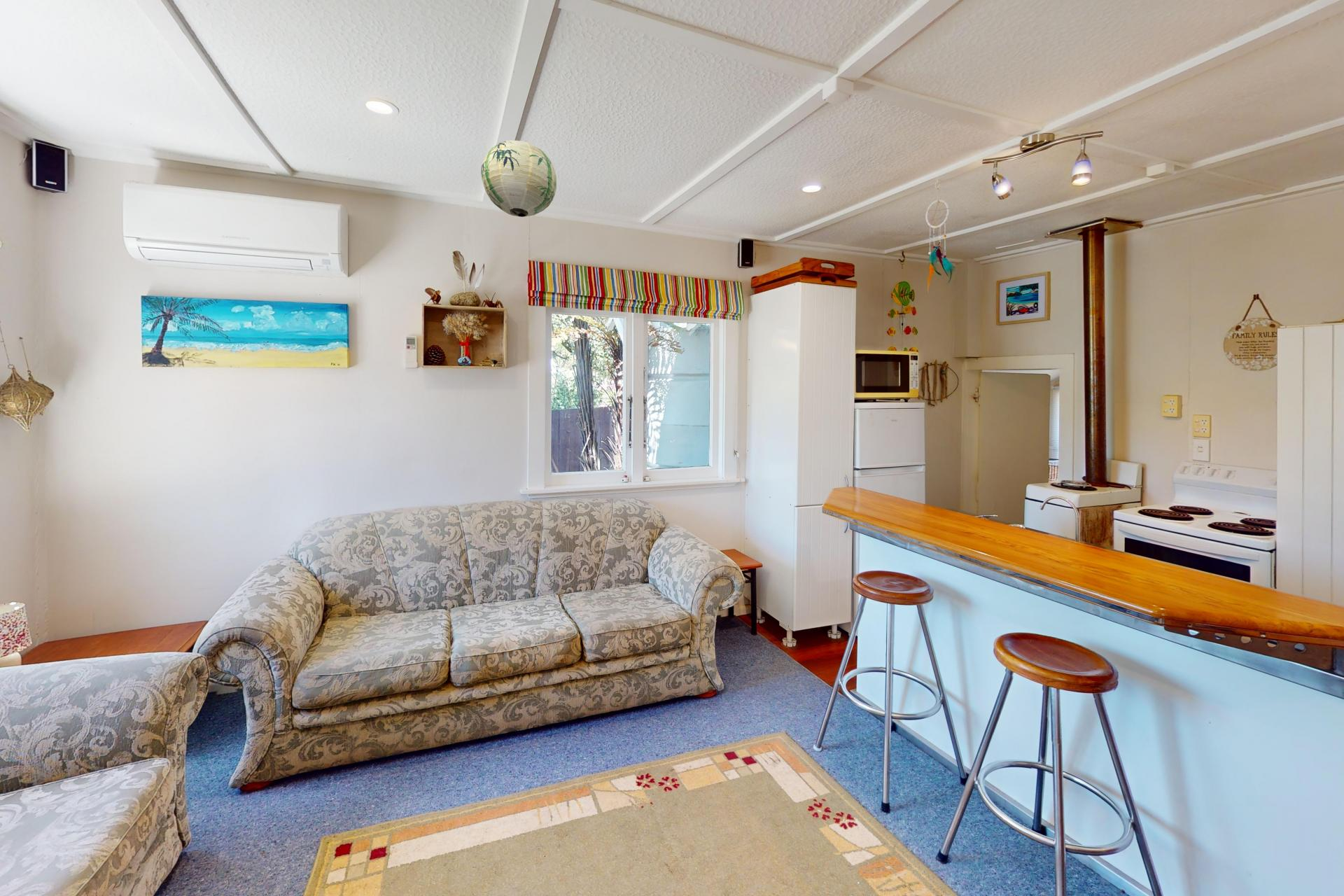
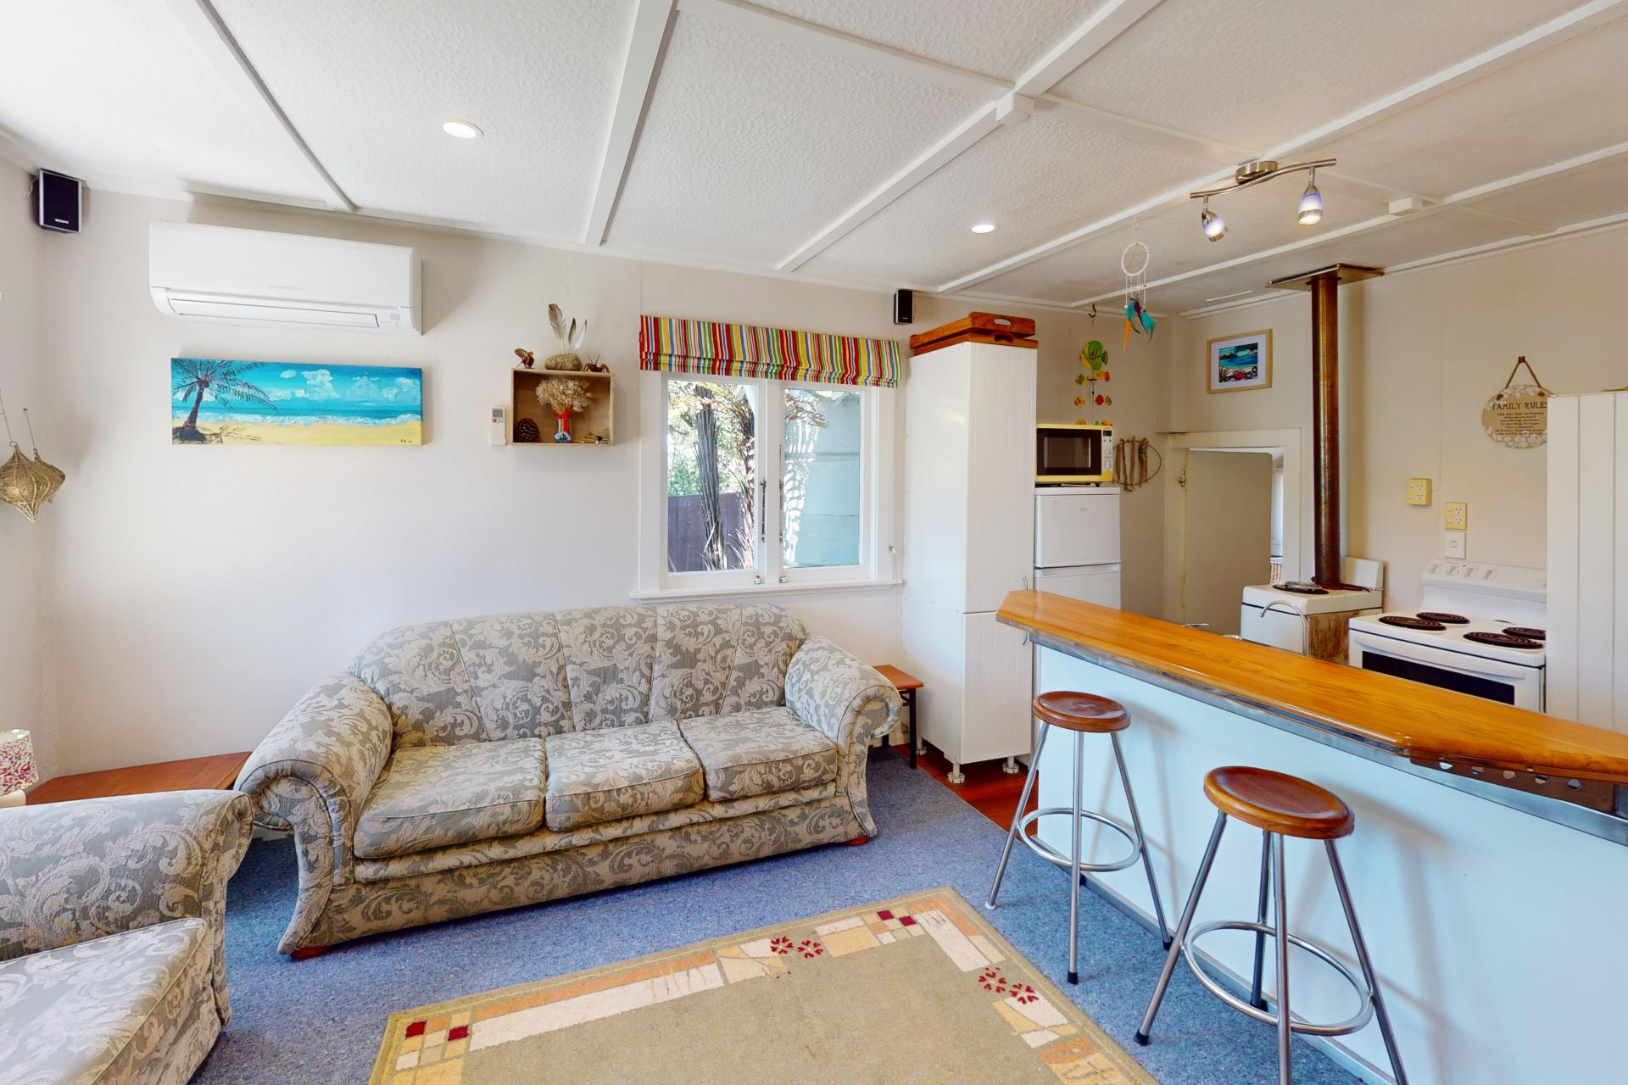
- paper lantern (519, 180)
